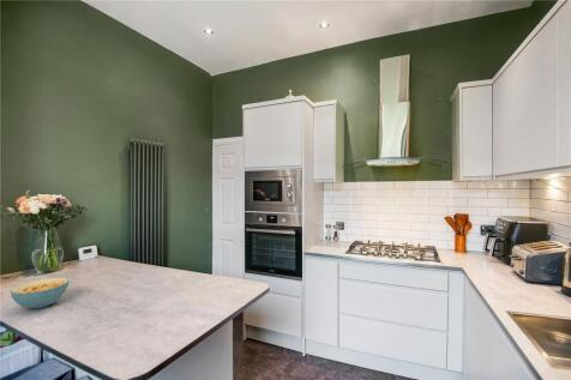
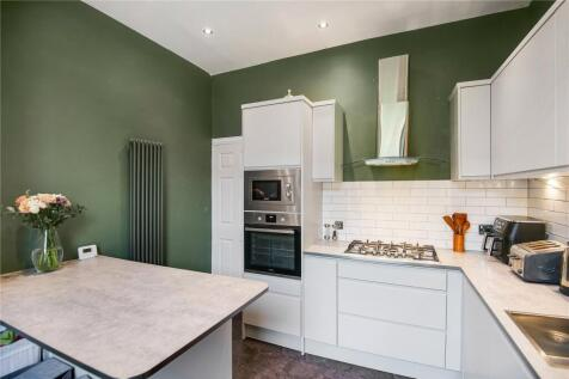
- cereal bowl (41, 295)
